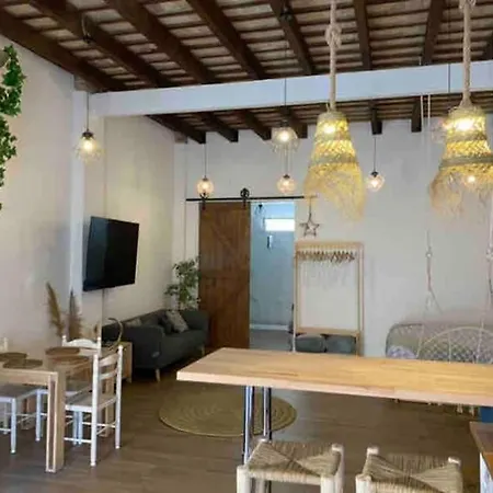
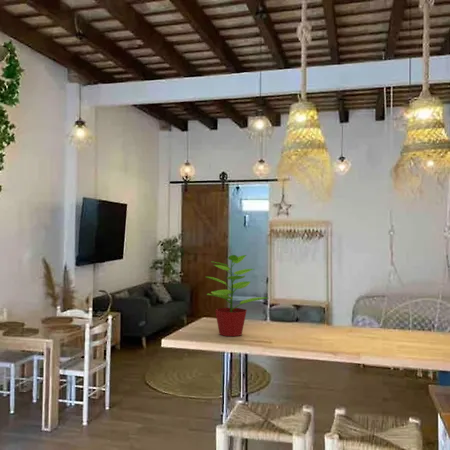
+ potted plant (230, 292)
